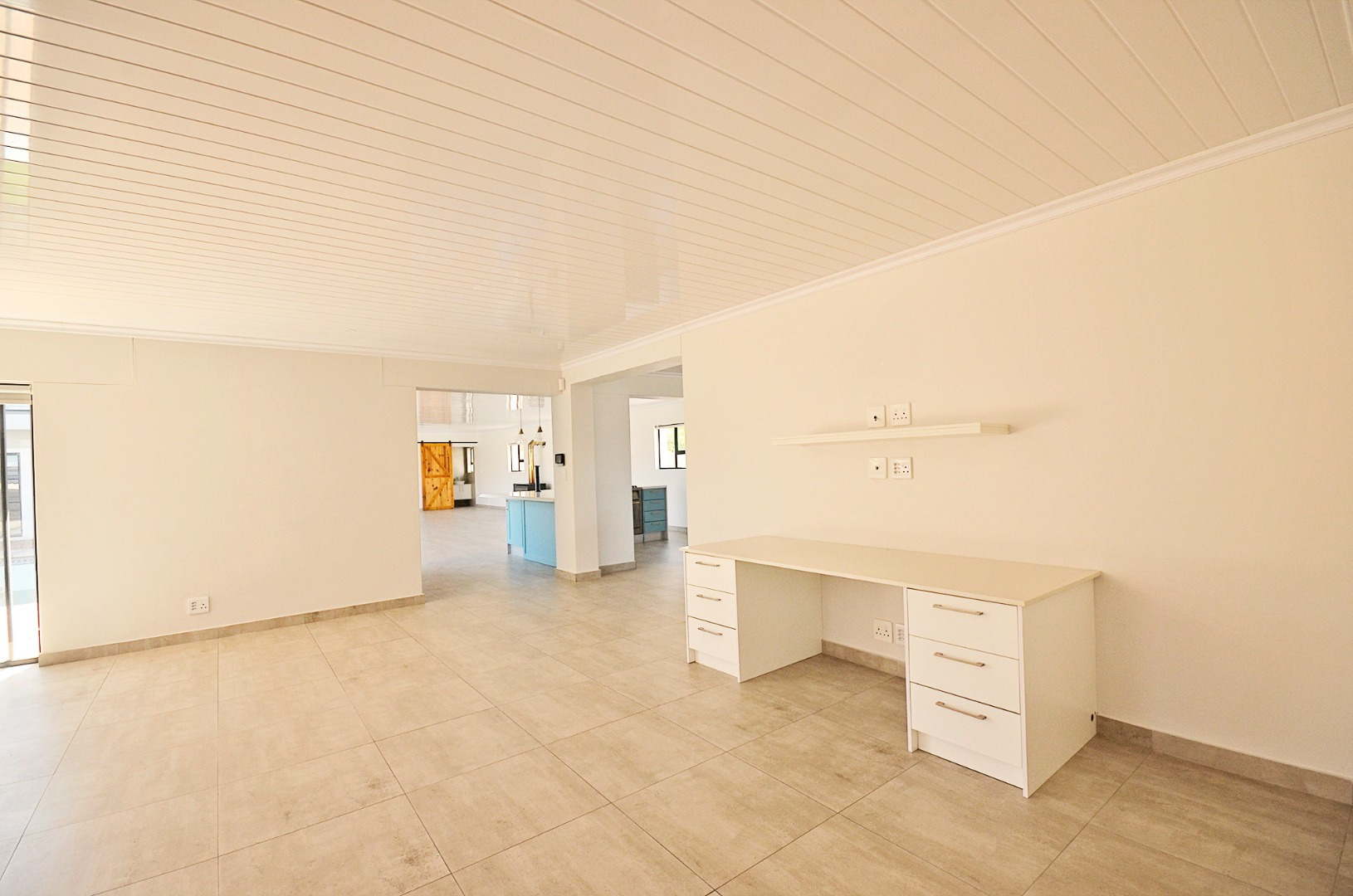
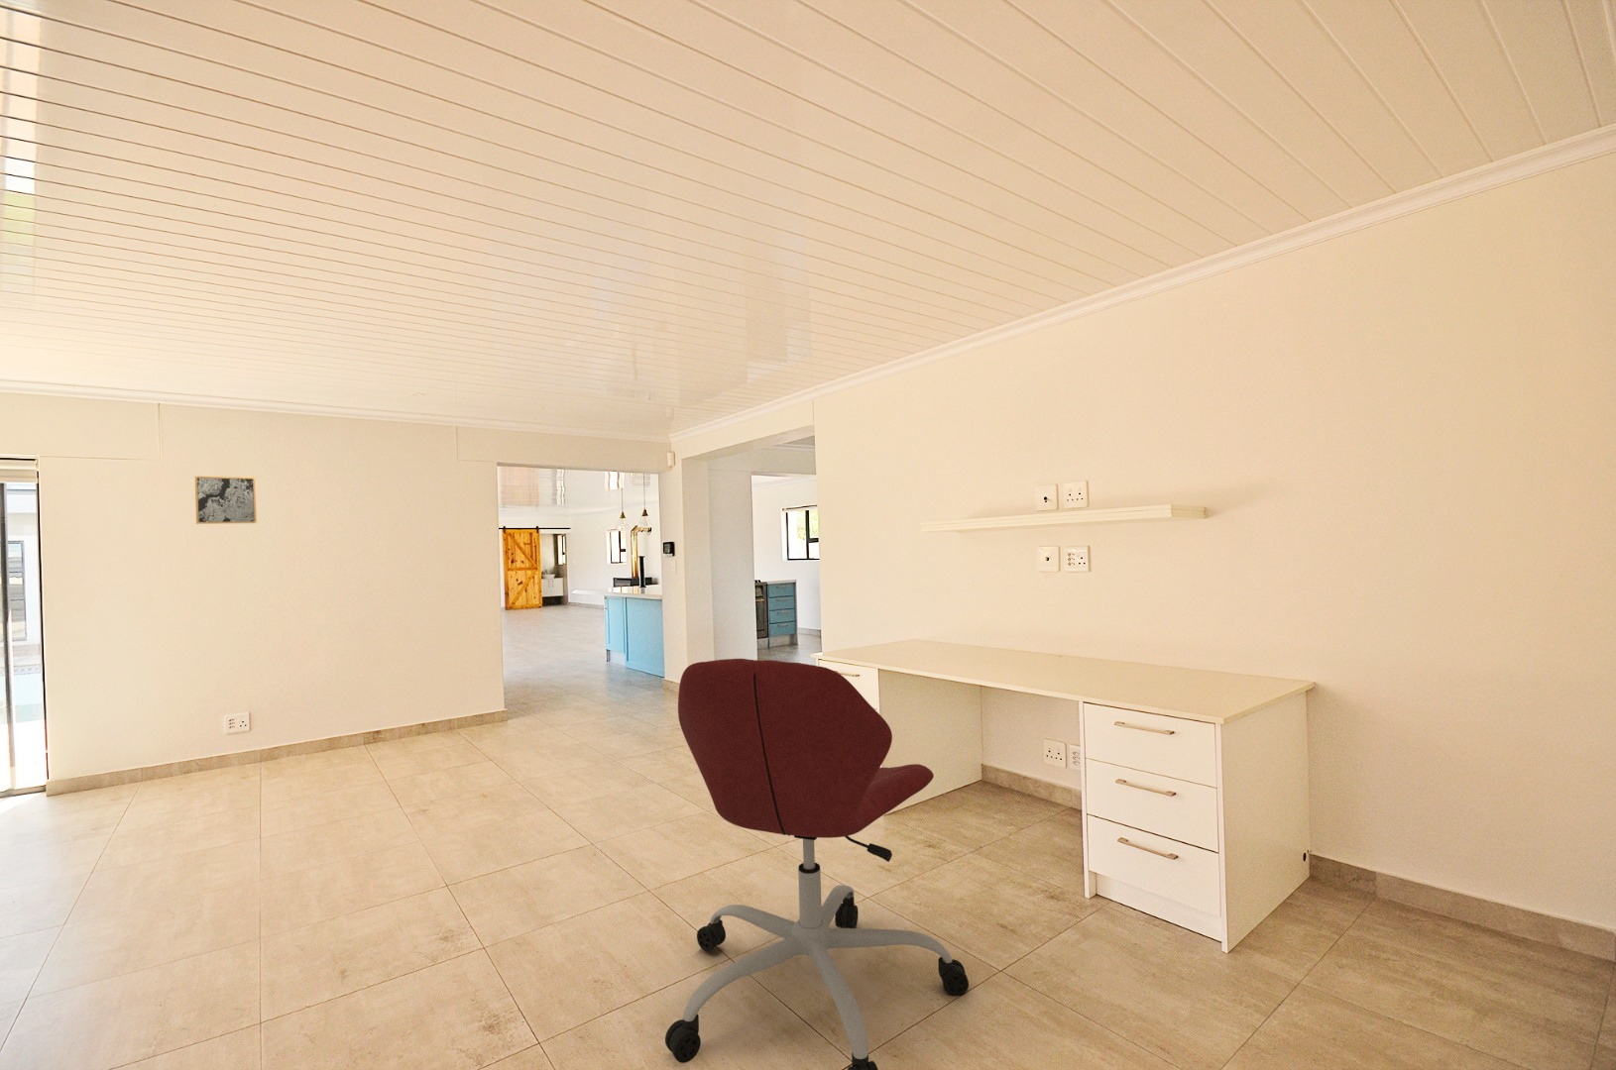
+ office chair (809, 813)
+ wall art (226, 499)
